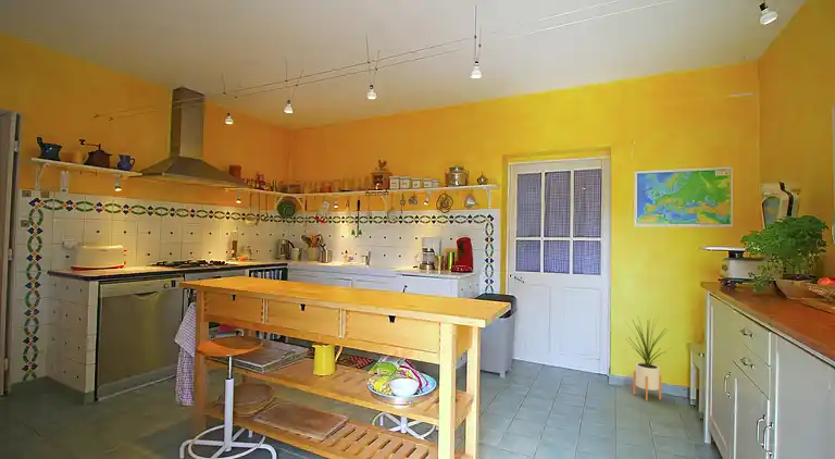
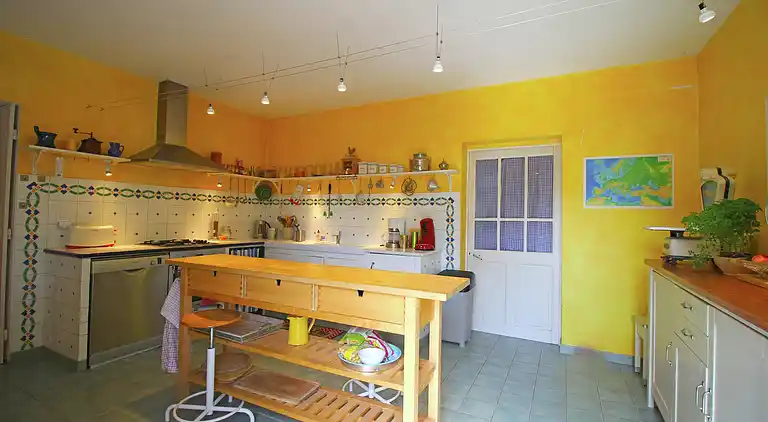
- house plant (648, 356)
